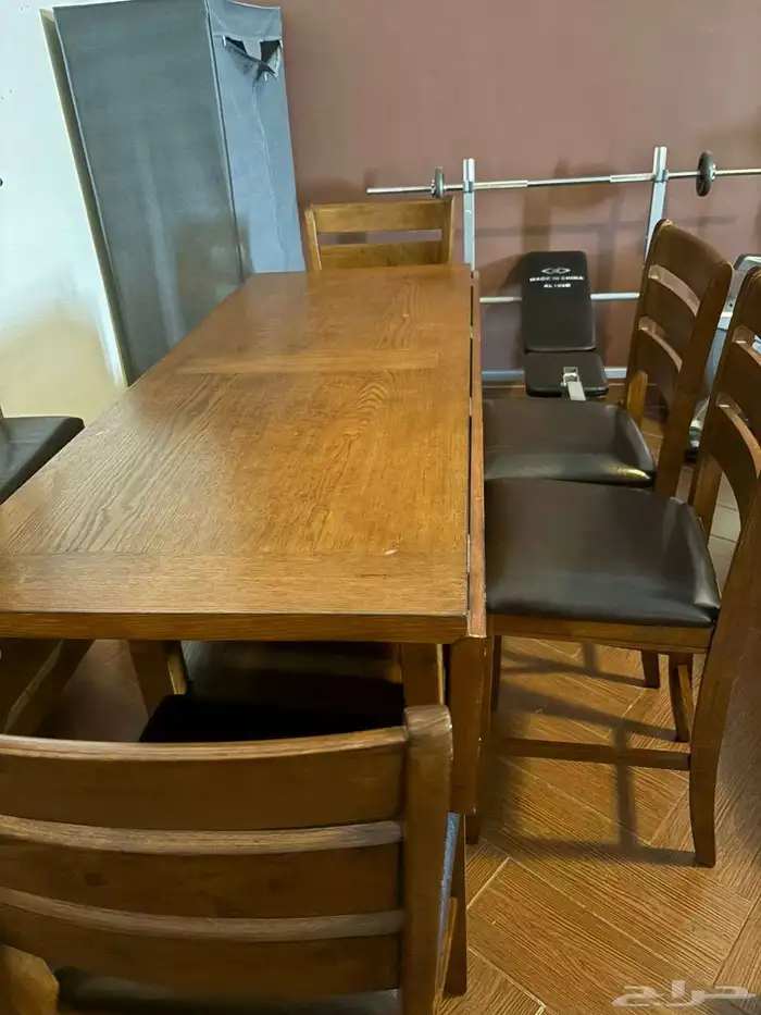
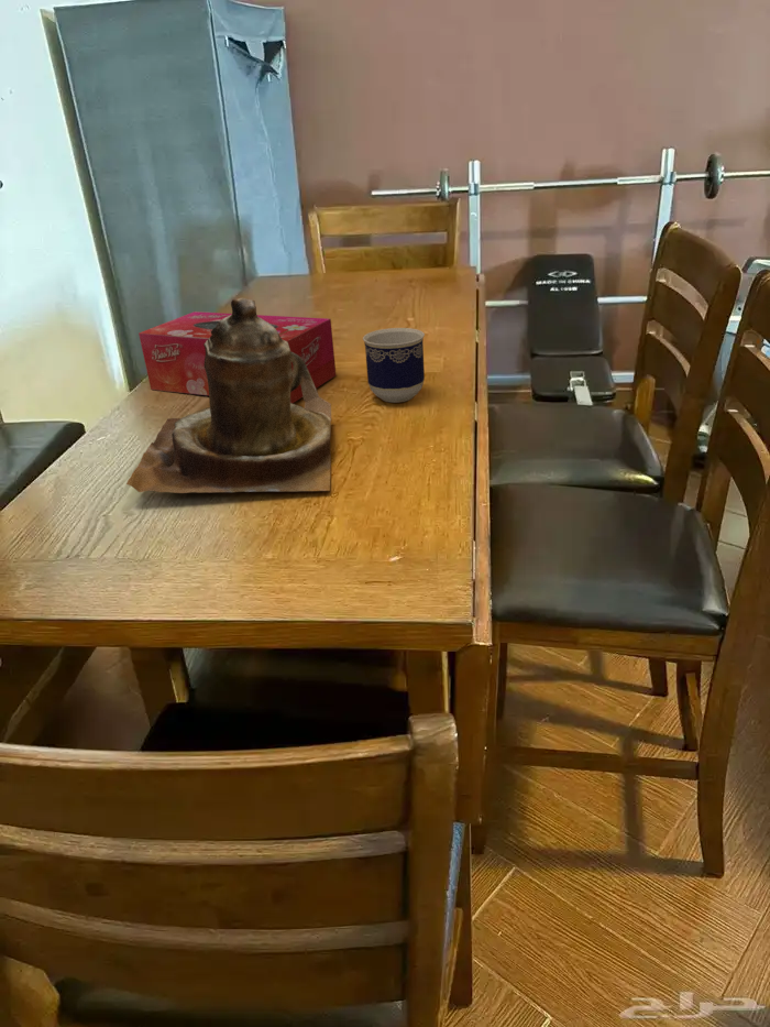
+ tissue box (210, 336)
+ cup (396, 363)
+ teapot (230, 384)
